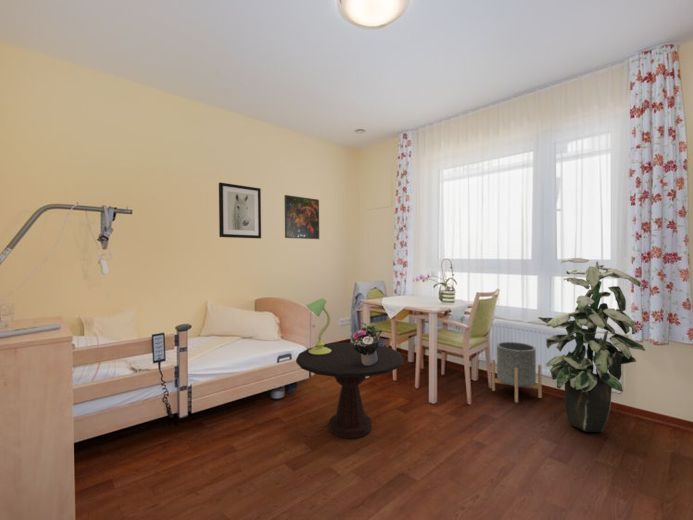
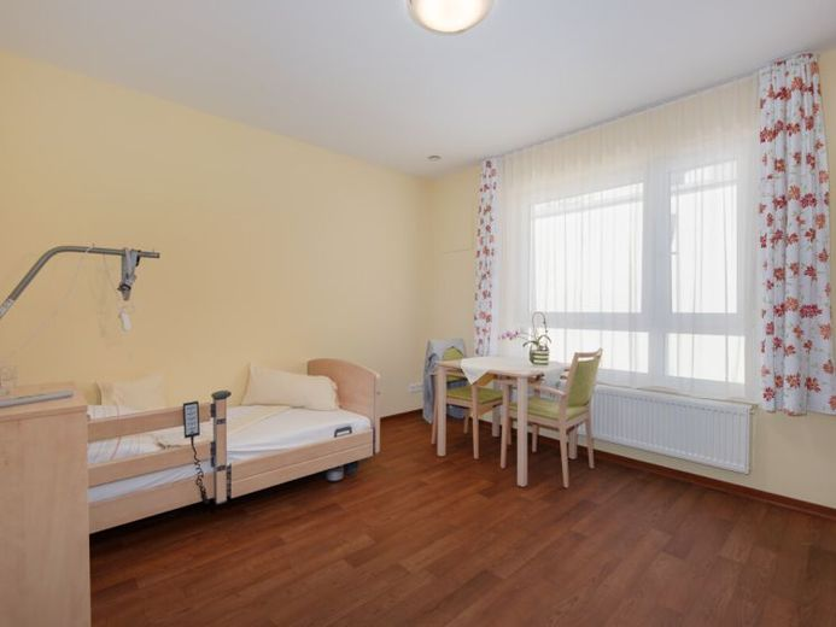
- table lamp (322, 328)
- side table (350, 391)
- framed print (302, 218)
- indoor plant (586, 341)
- wall art (240, 211)
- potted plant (366, 343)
- planter (515, 370)
